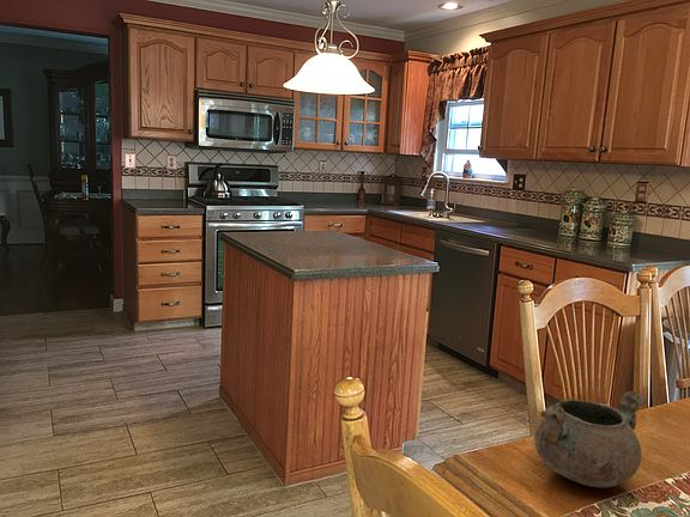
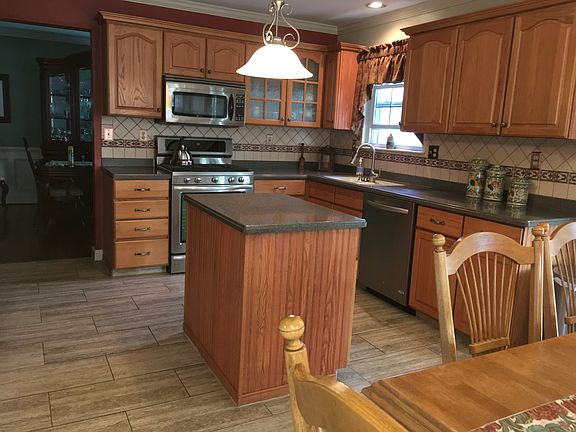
- decorative bowl (588, 434)
